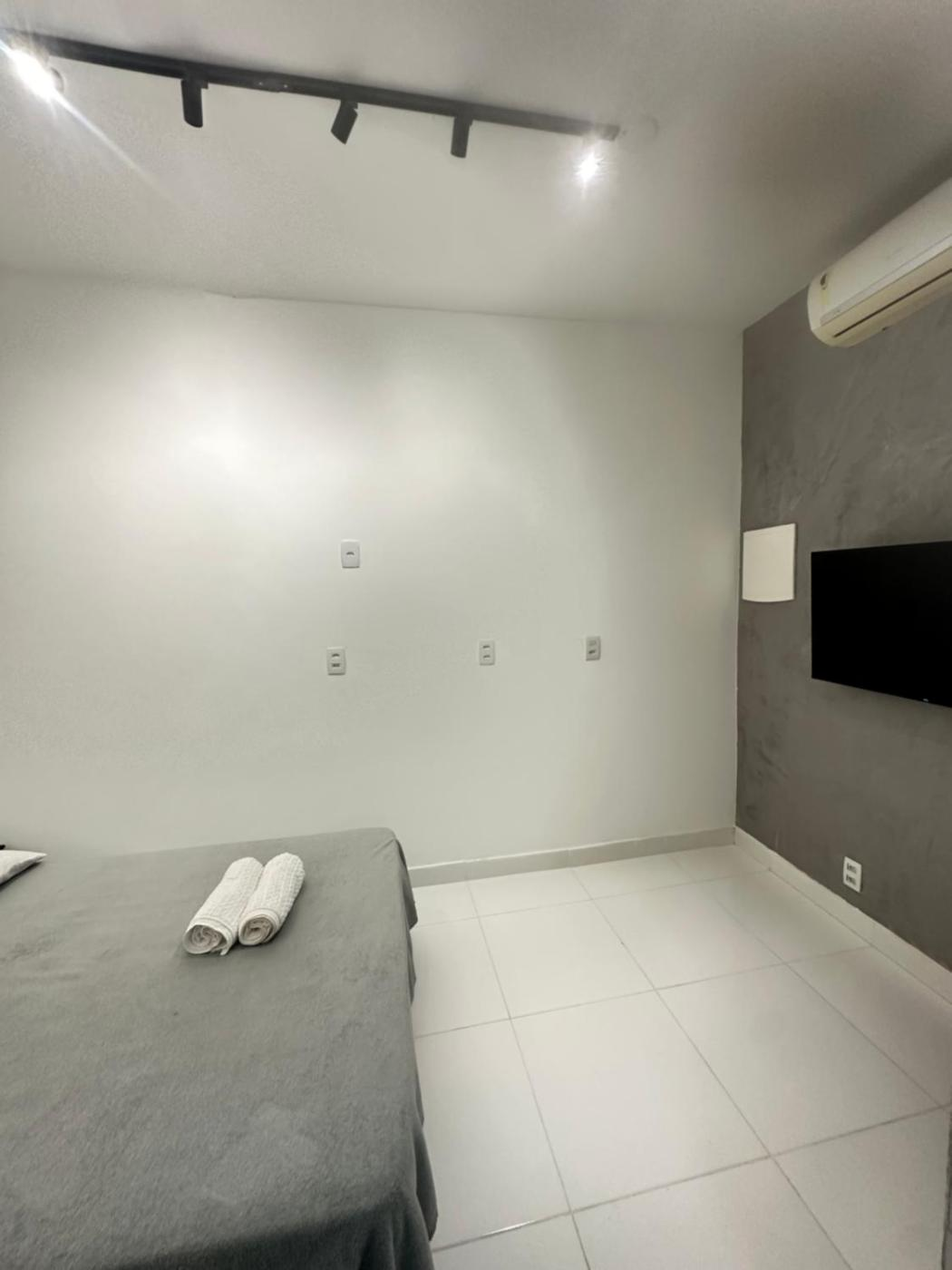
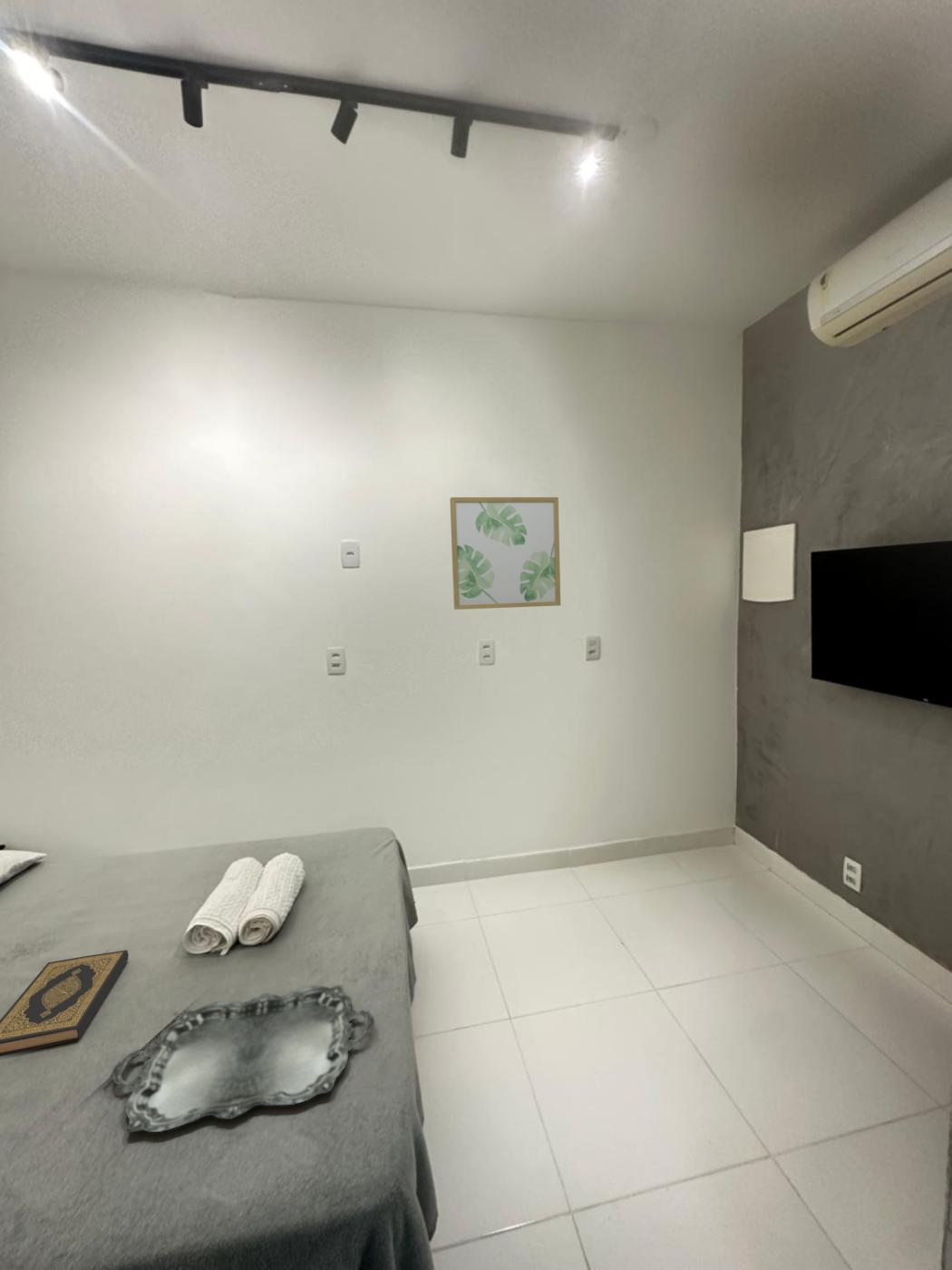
+ serving tray (250, 1048)
+ hardback book (63, 998)
+ wall art (506, 552)
